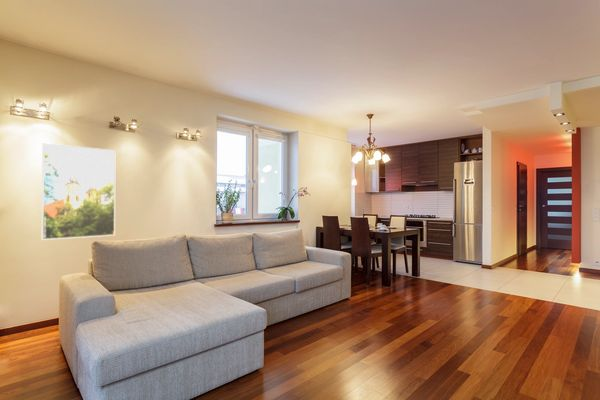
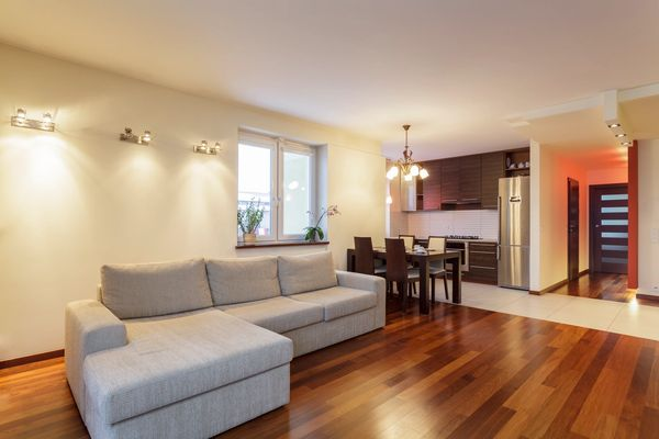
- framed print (80, 192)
